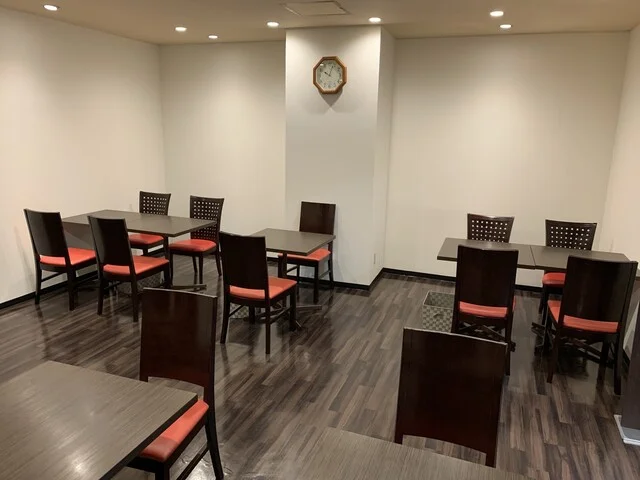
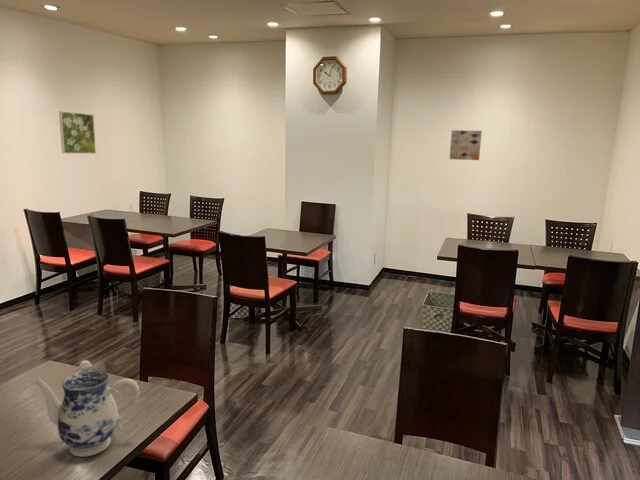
+ wall art (465, 145)
+ teapot (87, 403)
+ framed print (78, 133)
